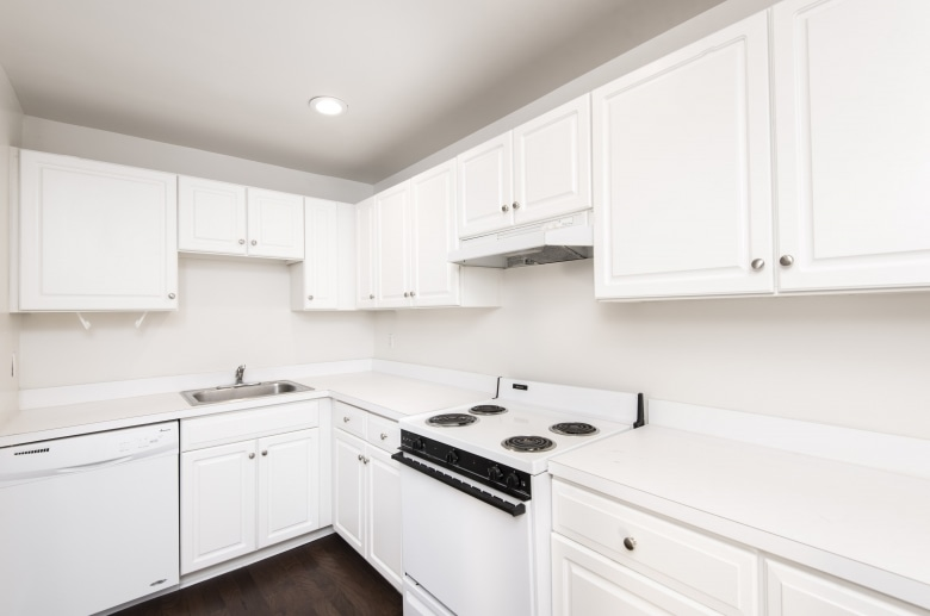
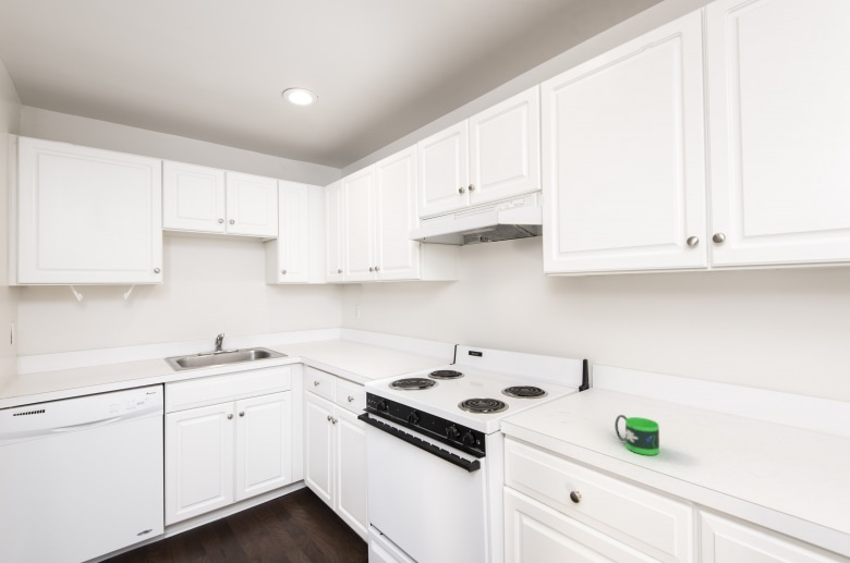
+ mug (635, 432)
